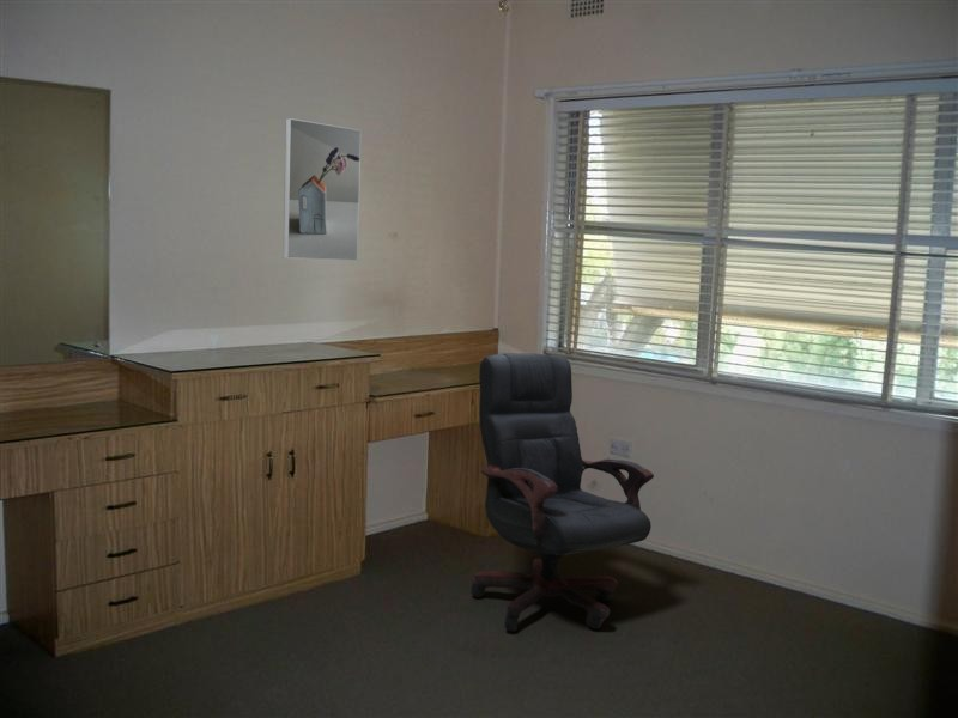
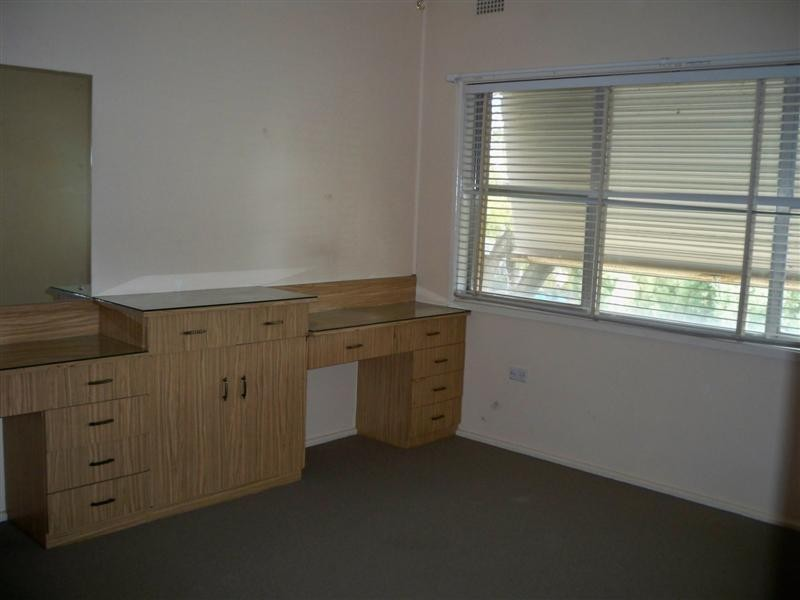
- office chair (560, 486)
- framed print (322, 193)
